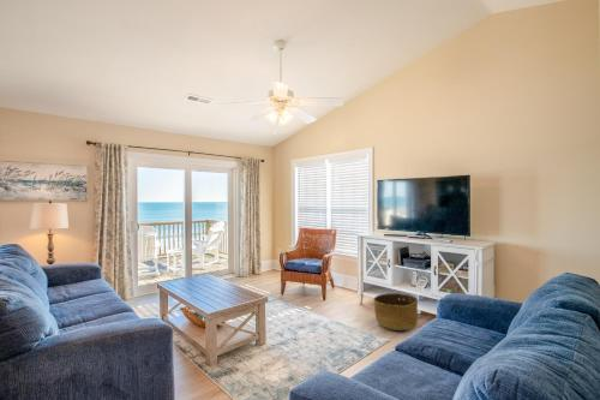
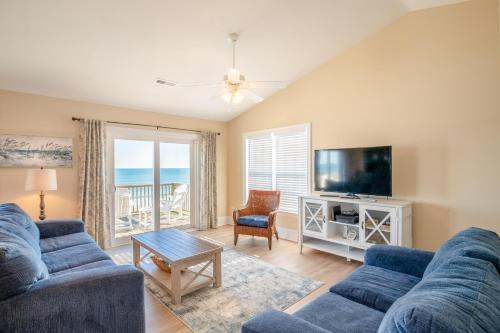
- basket (396, 311)
